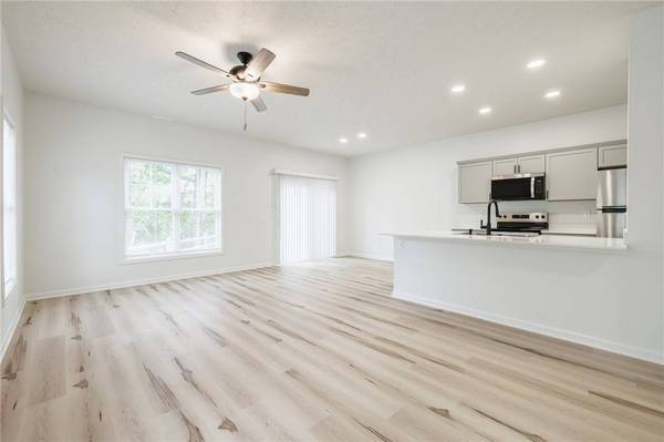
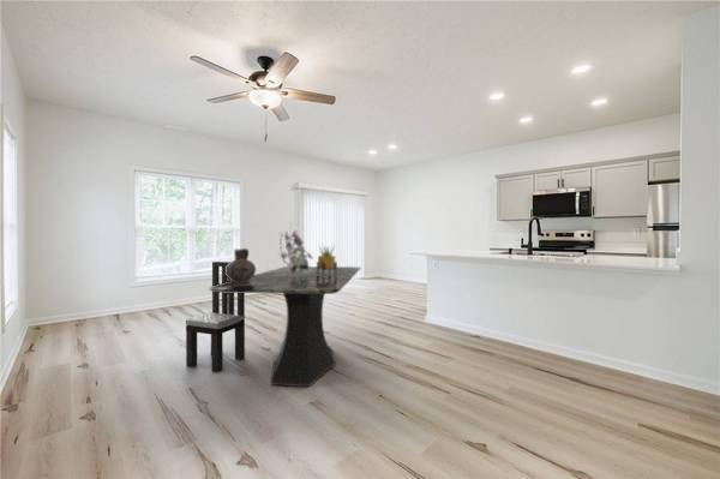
+ bouquet (290, 246)
+ dining table (304, 318)
+ dining chair (216, 312)
+ ceramic jug (240, 264)
+ potted plant (326, 258)
